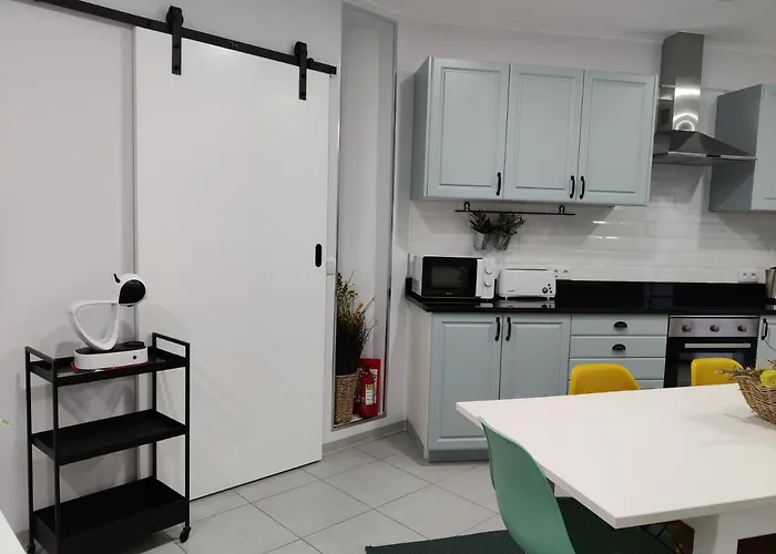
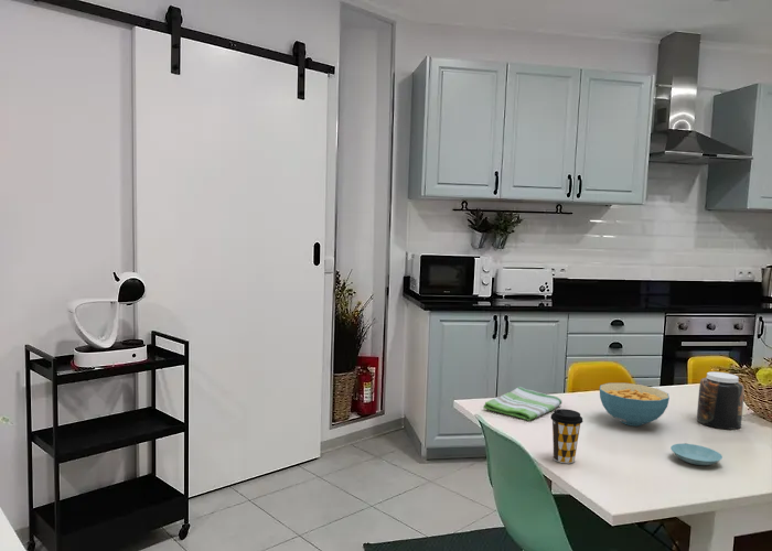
+ coffee cup (565, 435)
+ saucer (695, 455)
+ jar (720, 399)
+ dish towel (523, 402)
+ cereal bowl (632, 407)
